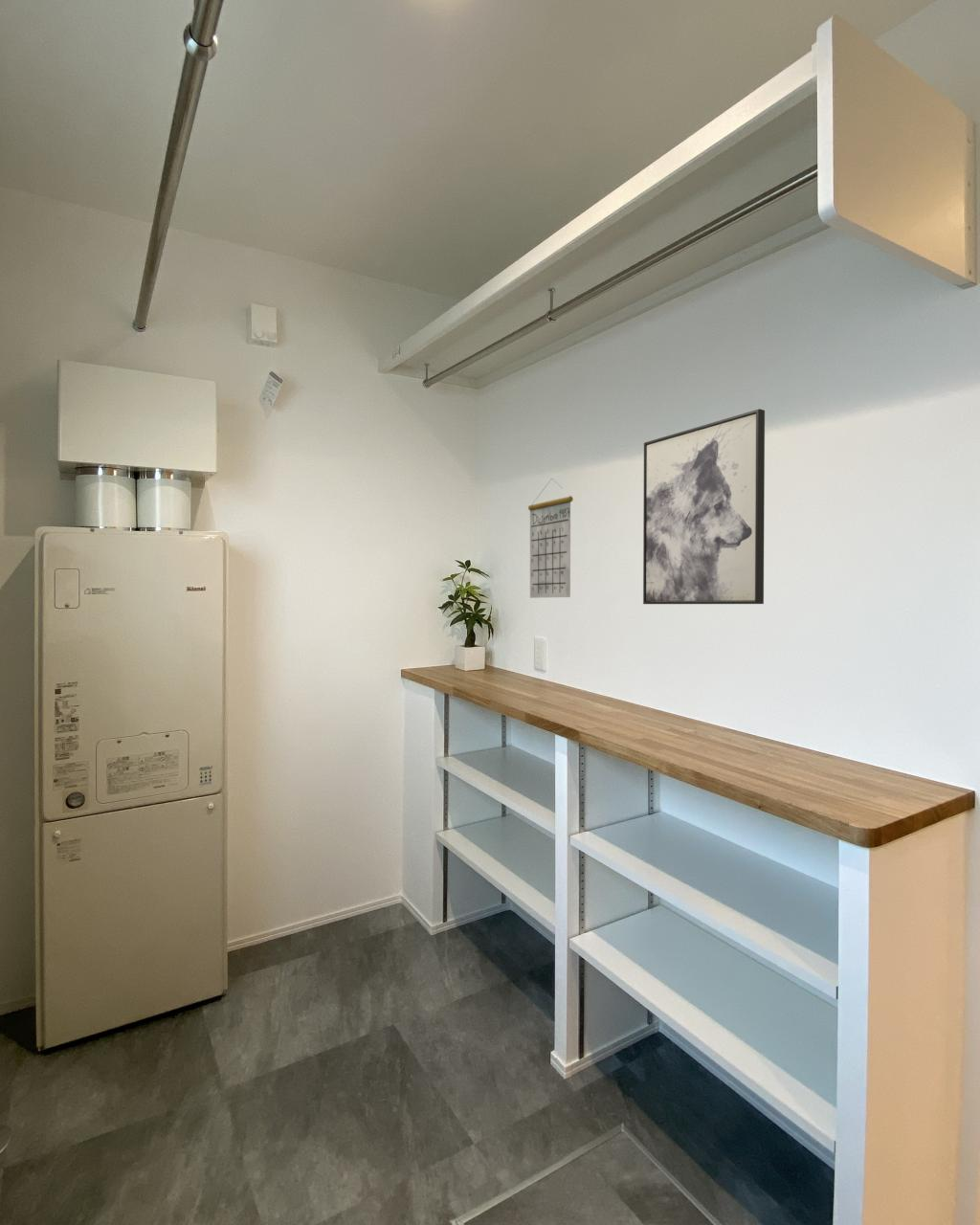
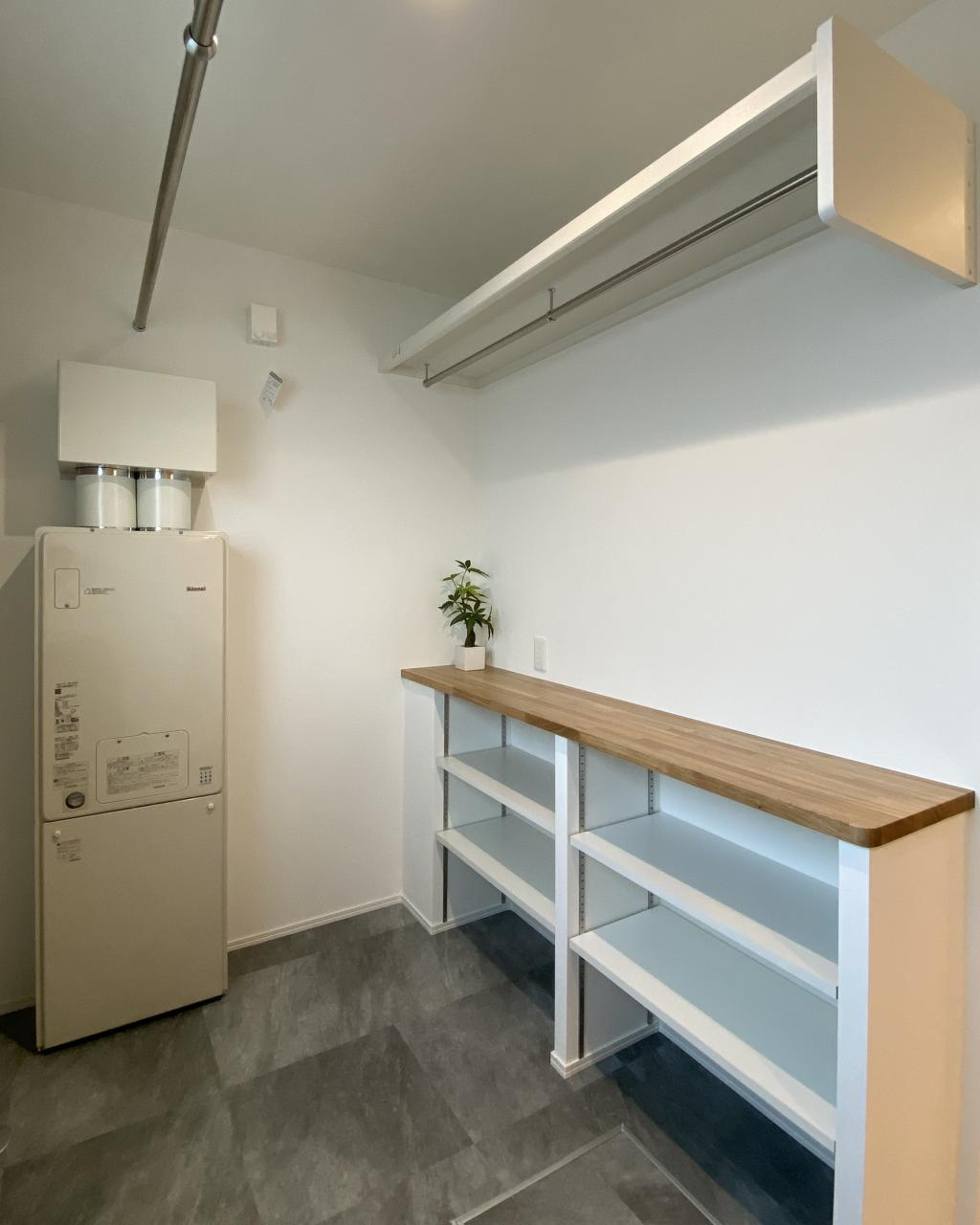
- wall art (698, 516)
- calendar (549, 537)
